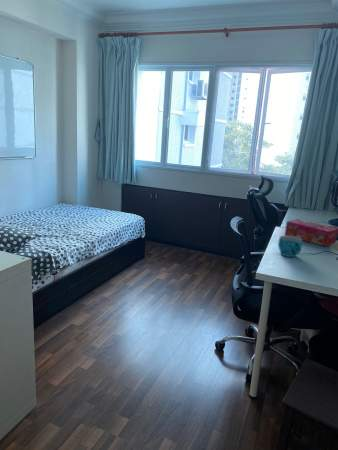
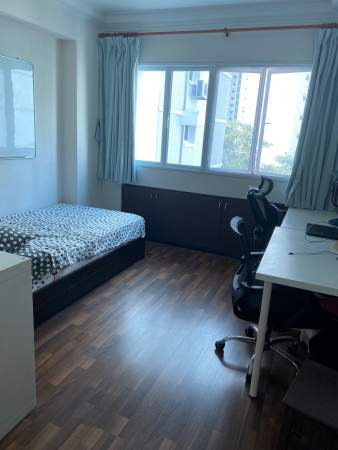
- cup (290, 247)
- tissue box (310, 231)
